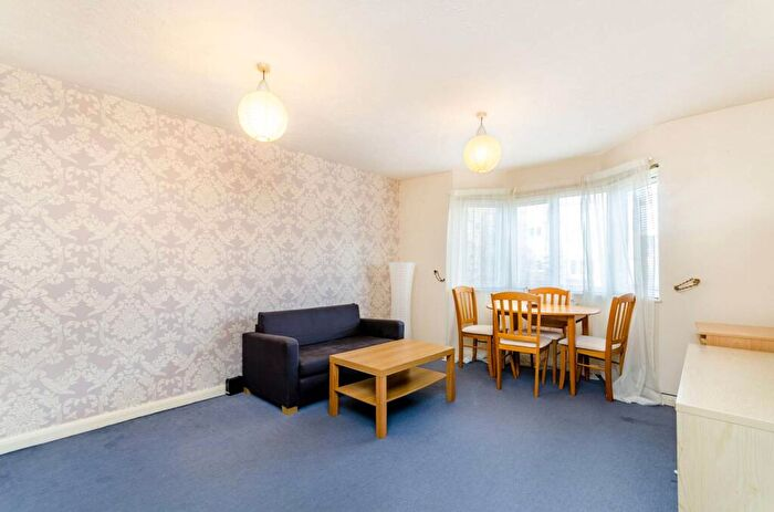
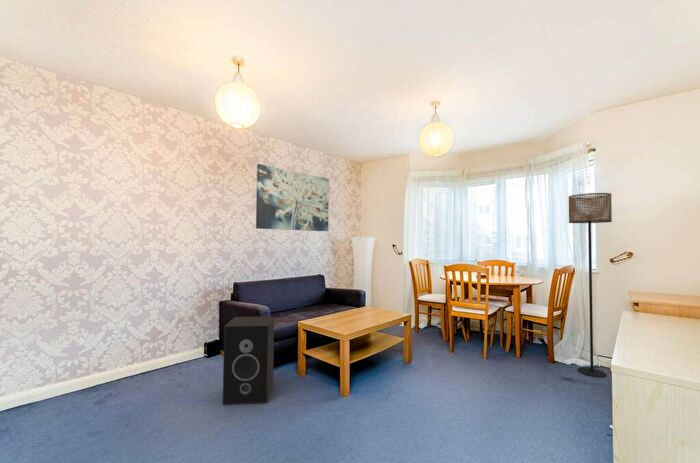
+ floor lamp (590, 283)
+ wall art (296, 201)
+ speaker (250, 357)
